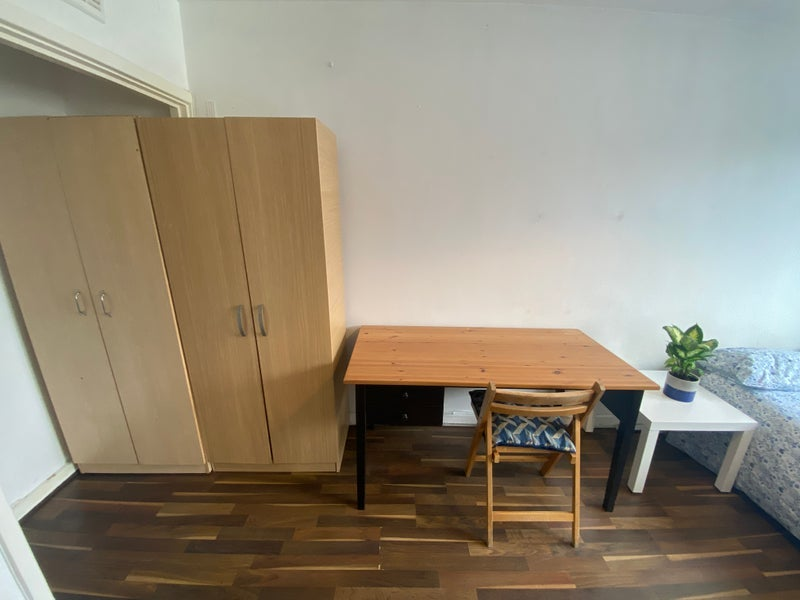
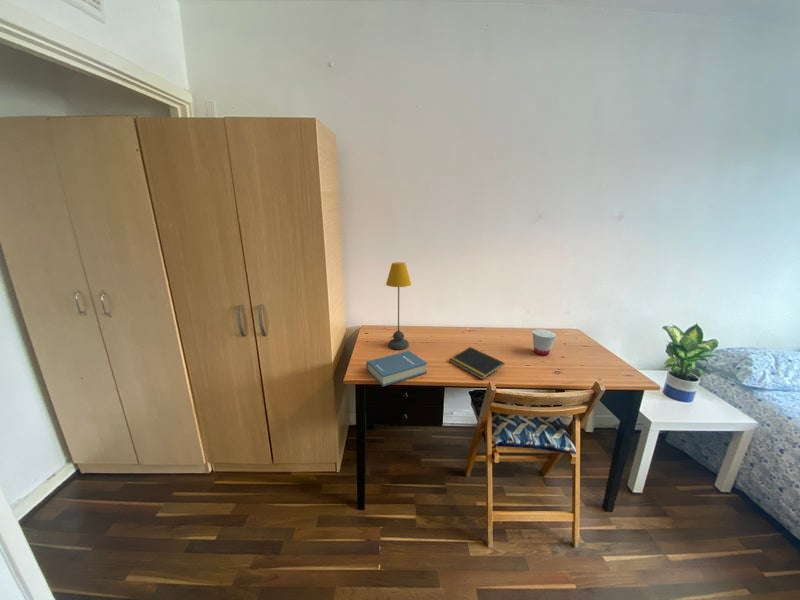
+ table lamp (398, 305)
+ cup (542, 343)
+ notepad (475, 361)
+ hardback book (396, 366)
